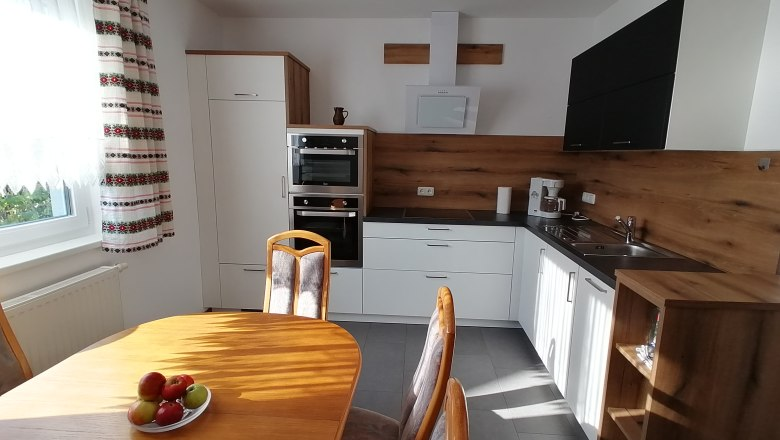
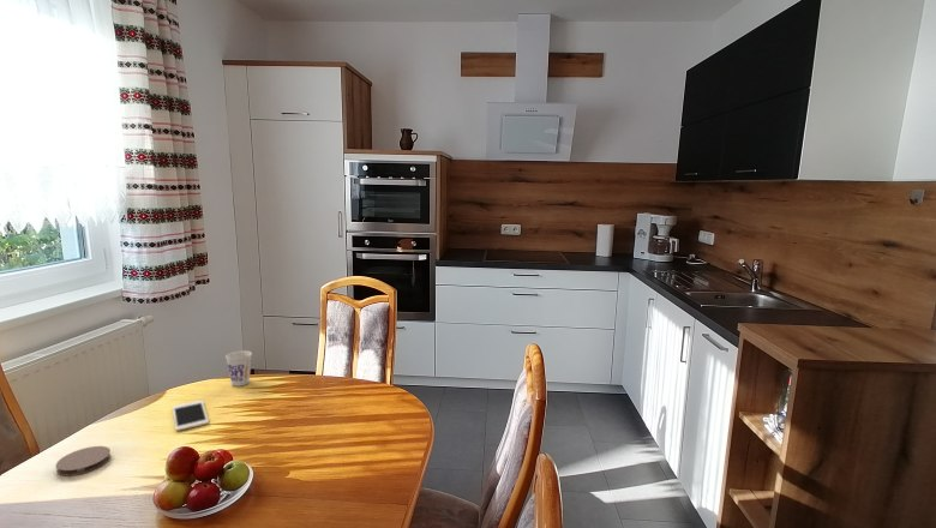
+ coaster (84, 460)
+ cell phone (190, 414)
+ cup (239, 368)
